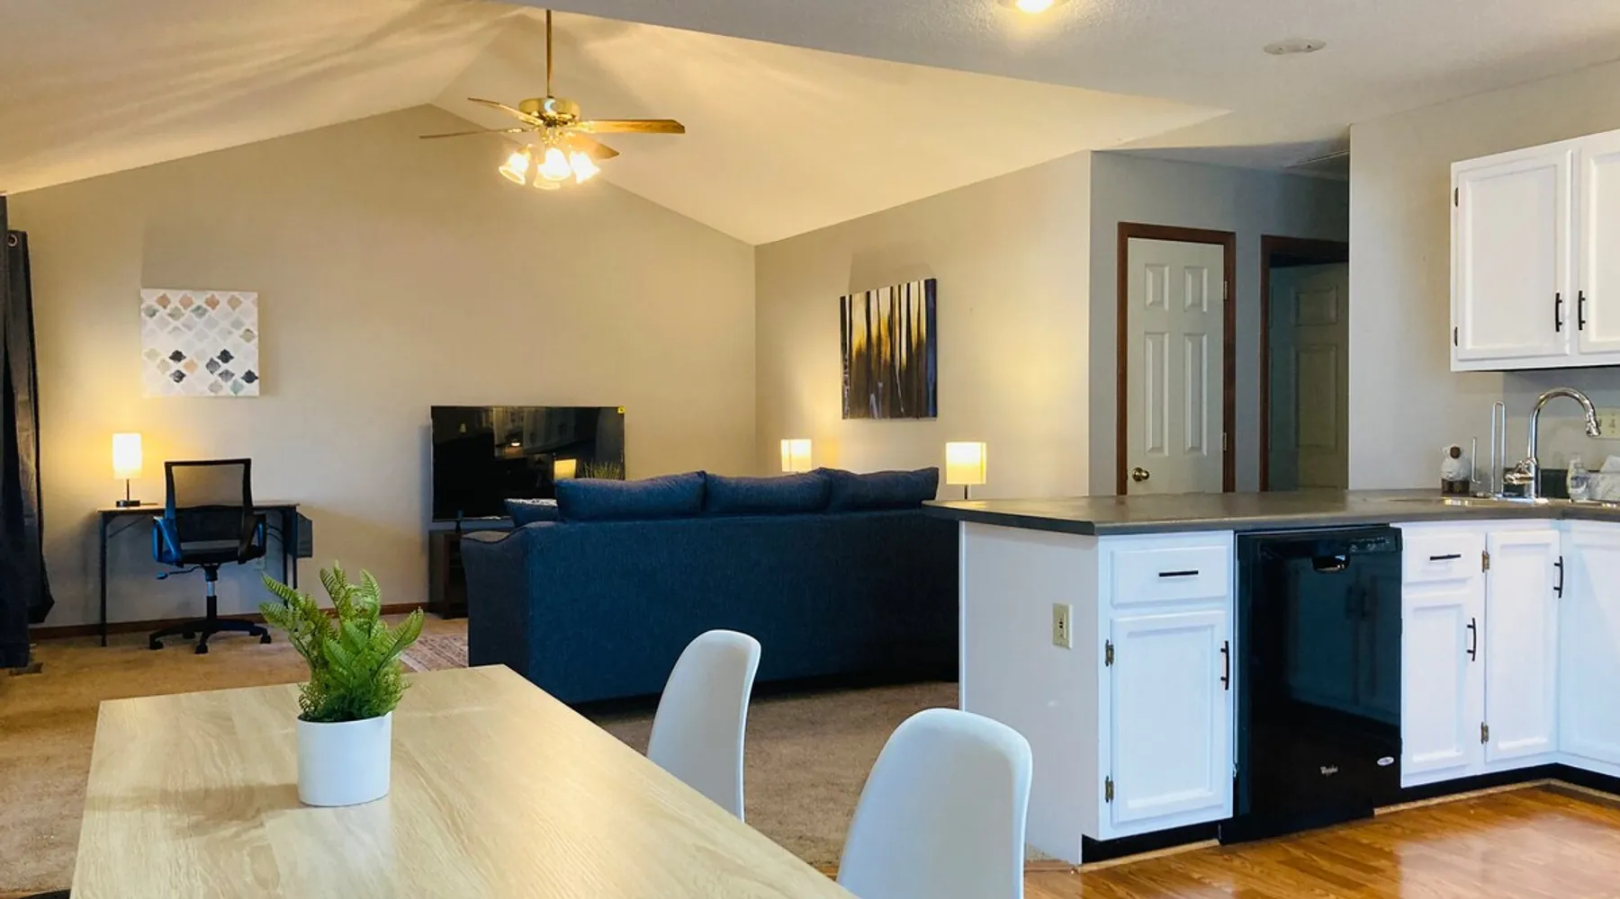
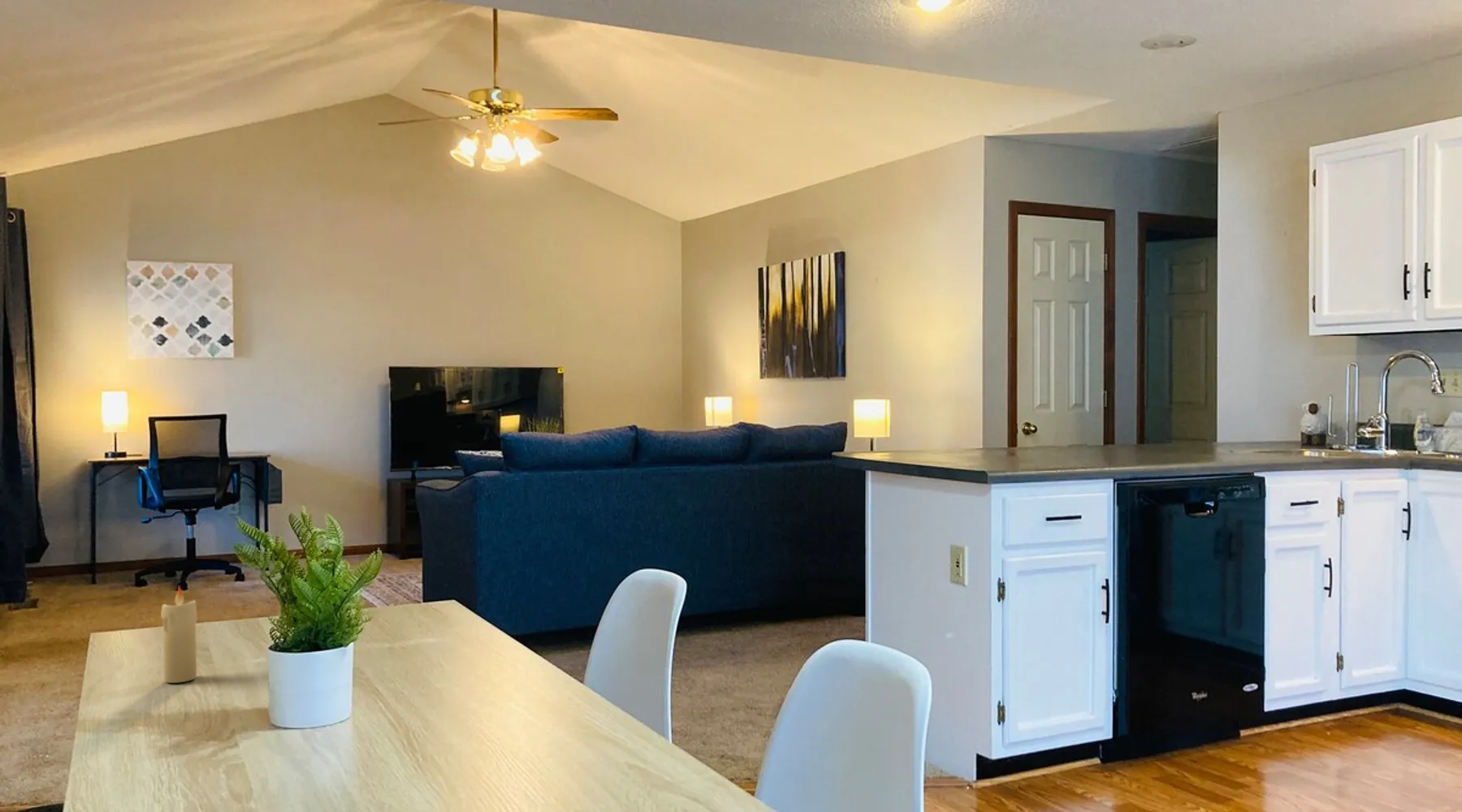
+ candle (179, 632)
